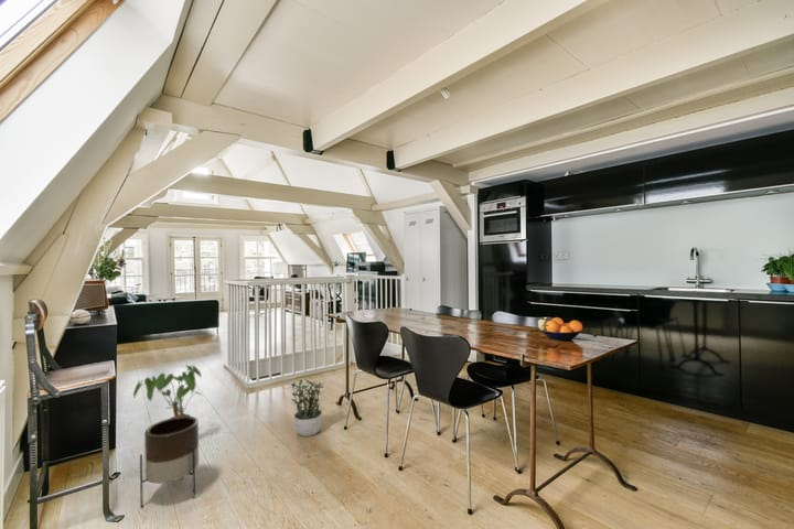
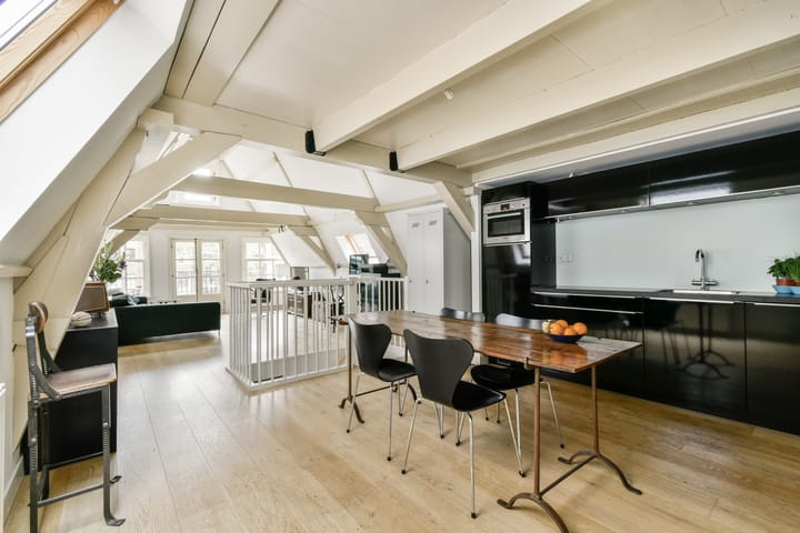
- planter (173, 458)
- house plant (171, 404)
- potted plant (305, 403)
